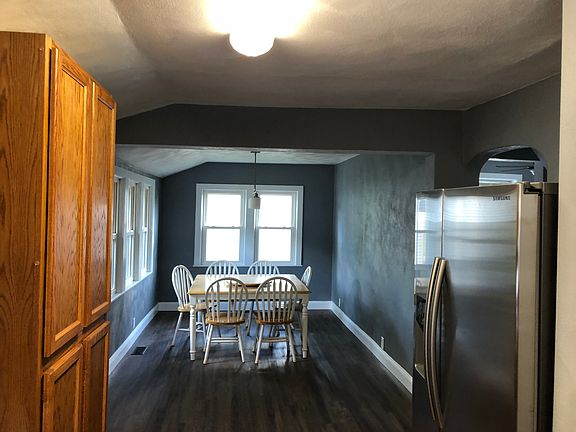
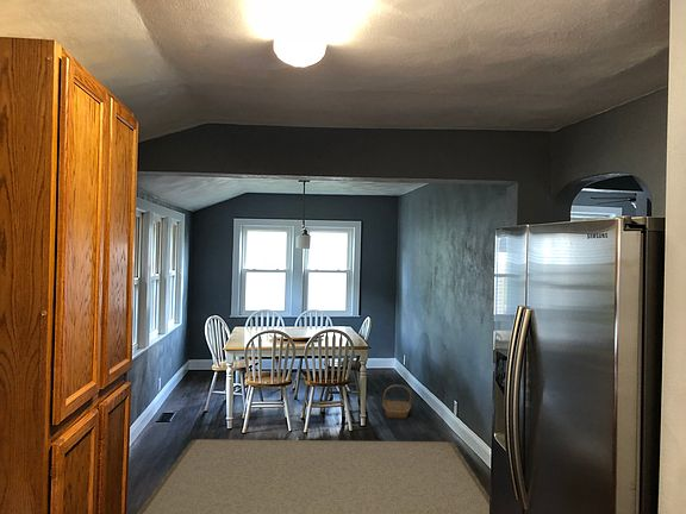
+ rug (322, 477)
+ basket (395, 401)
